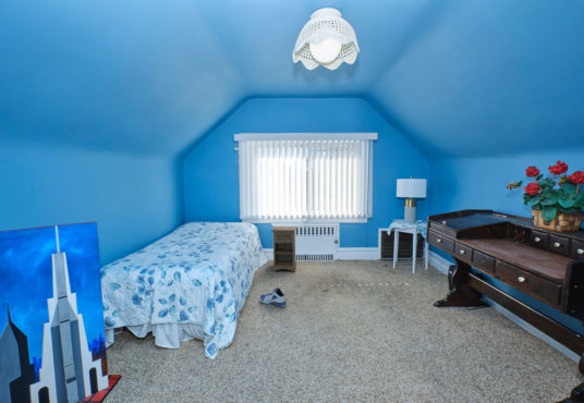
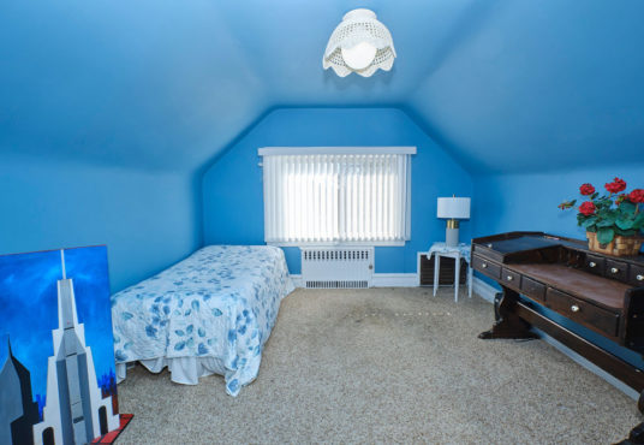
- nightstand (284, 248)
- sneaker (273, 295)
